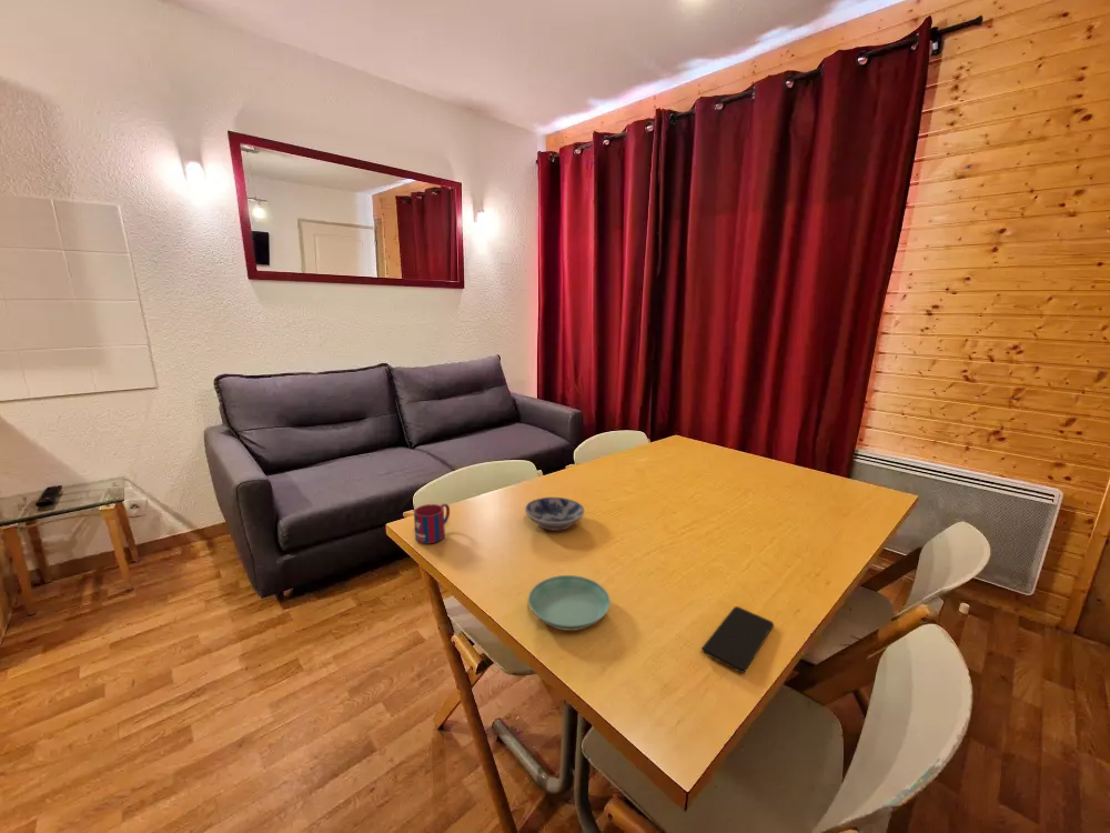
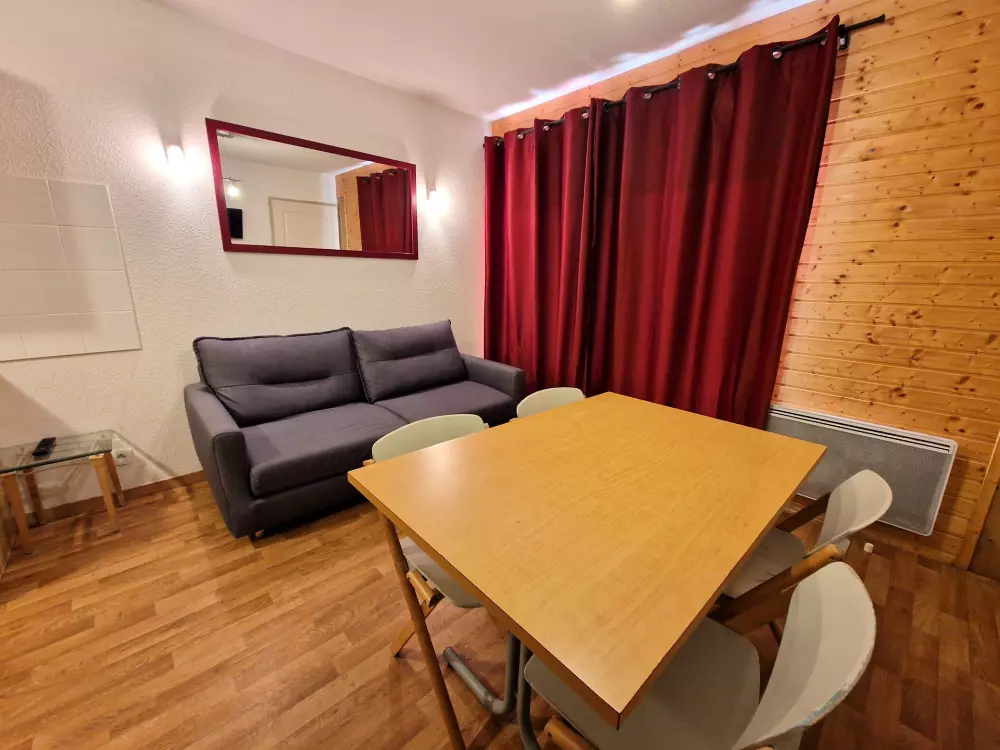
- bowl (554, 515)
- mug (434, 521)
- saucer (568, 604)
- smartphone (738, 636)
